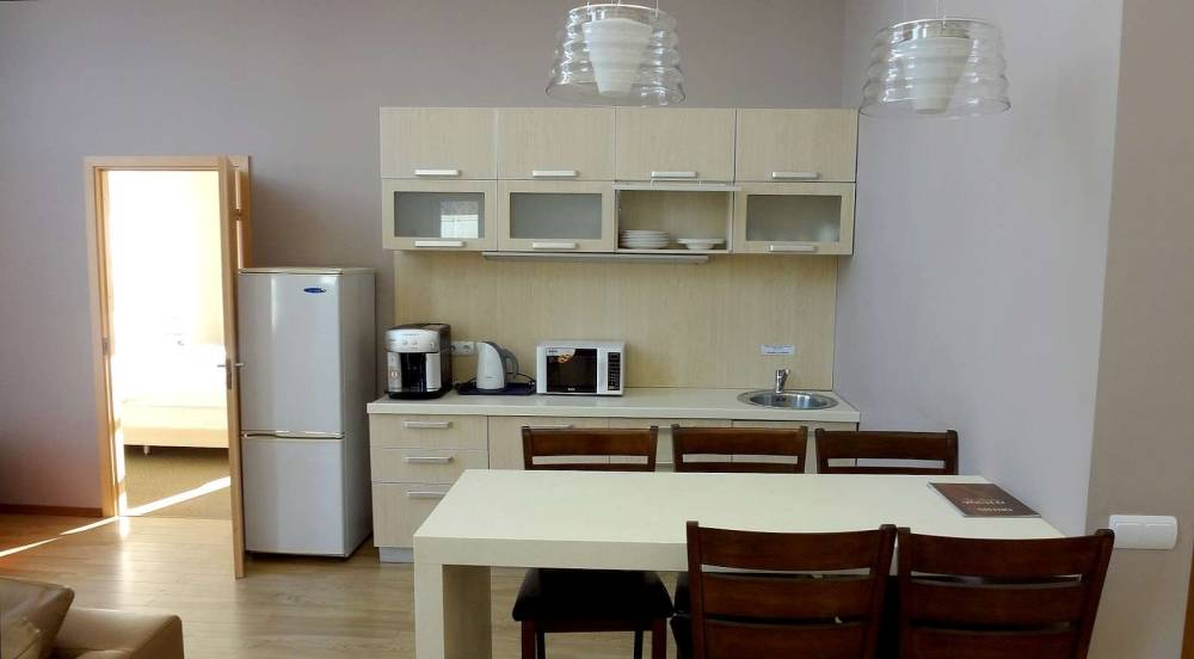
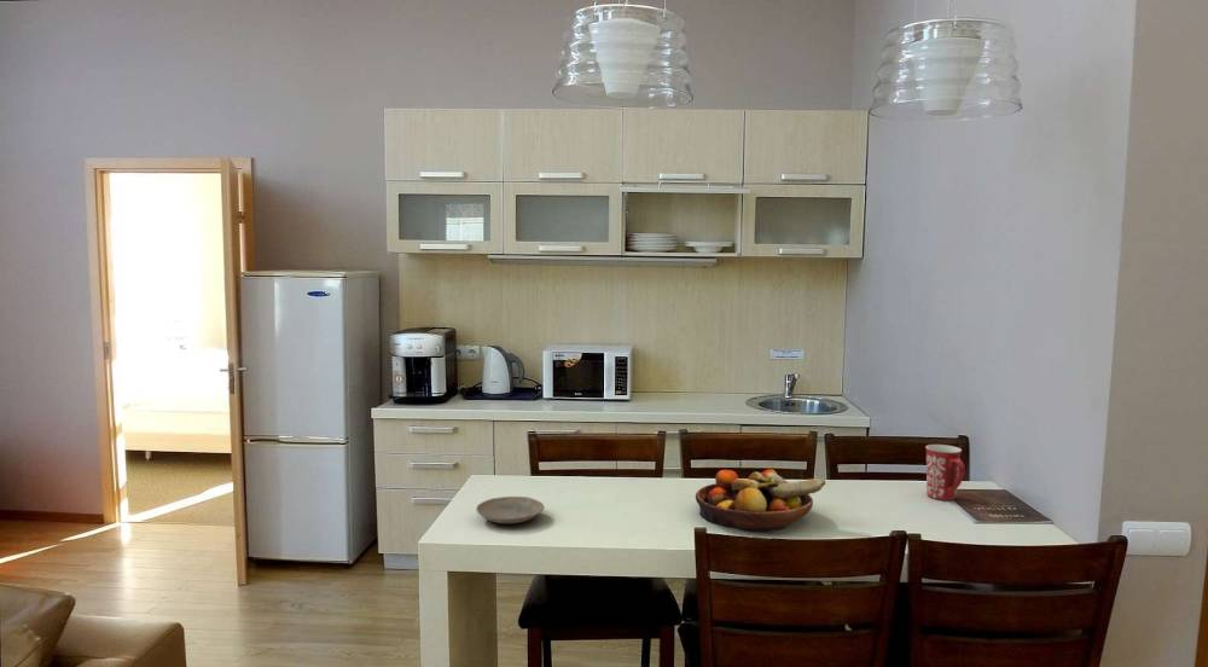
+ plate (510, 511)
+ fruit bowl (755, 491)
+ mug (946, 474)
